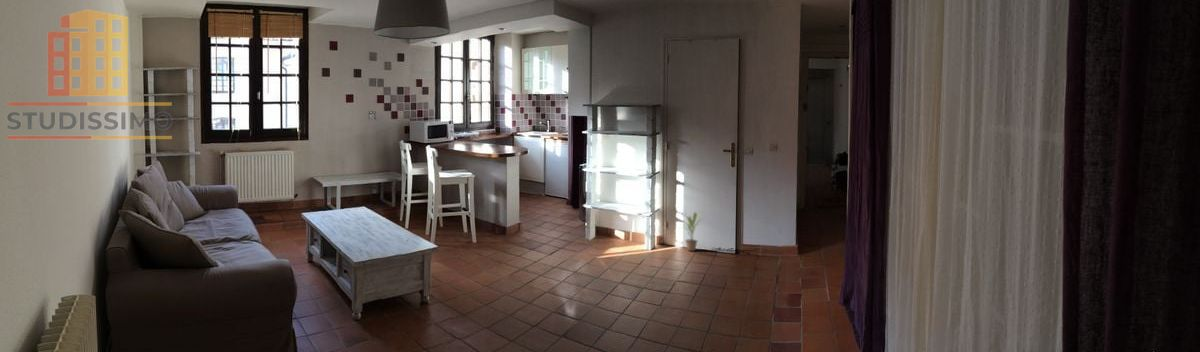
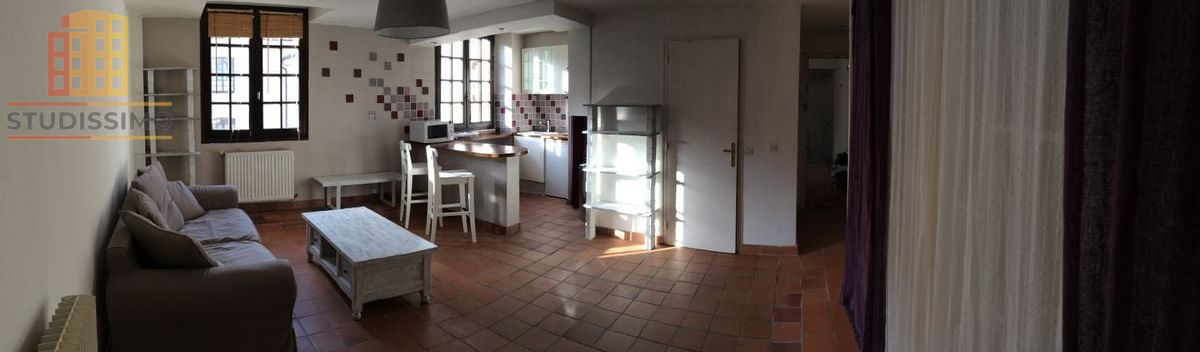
- potted plant (692, 230)
